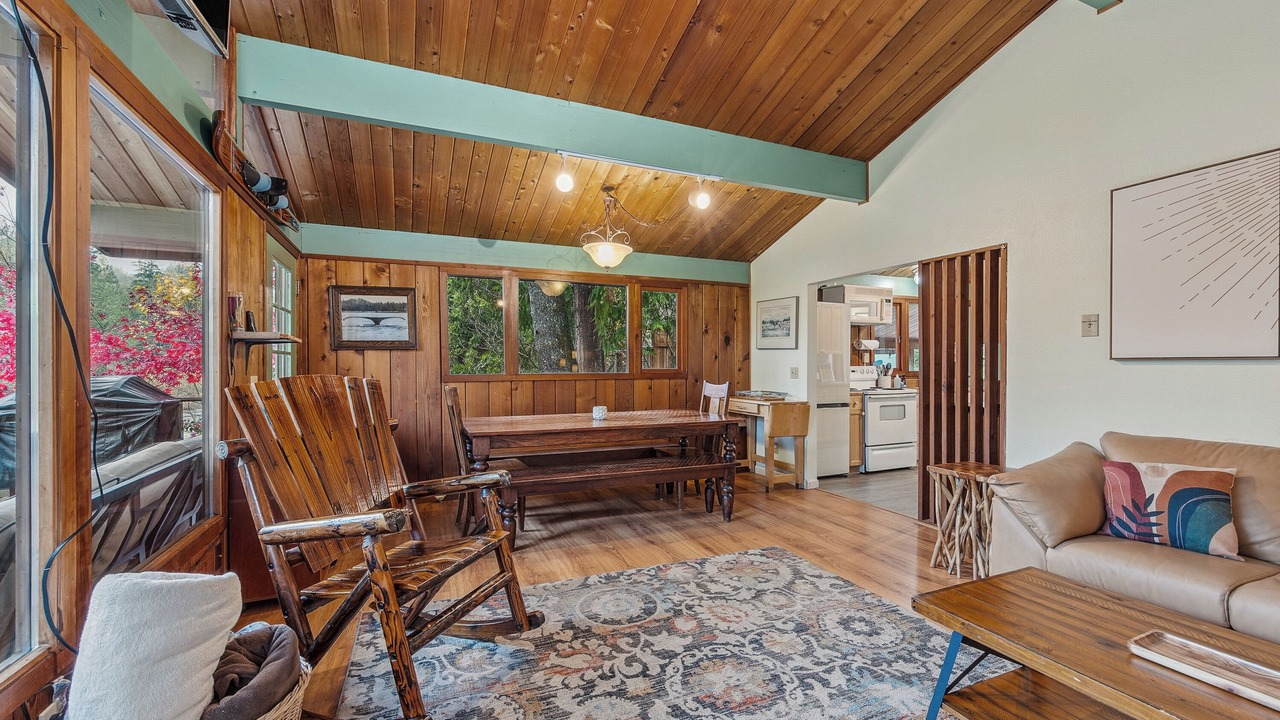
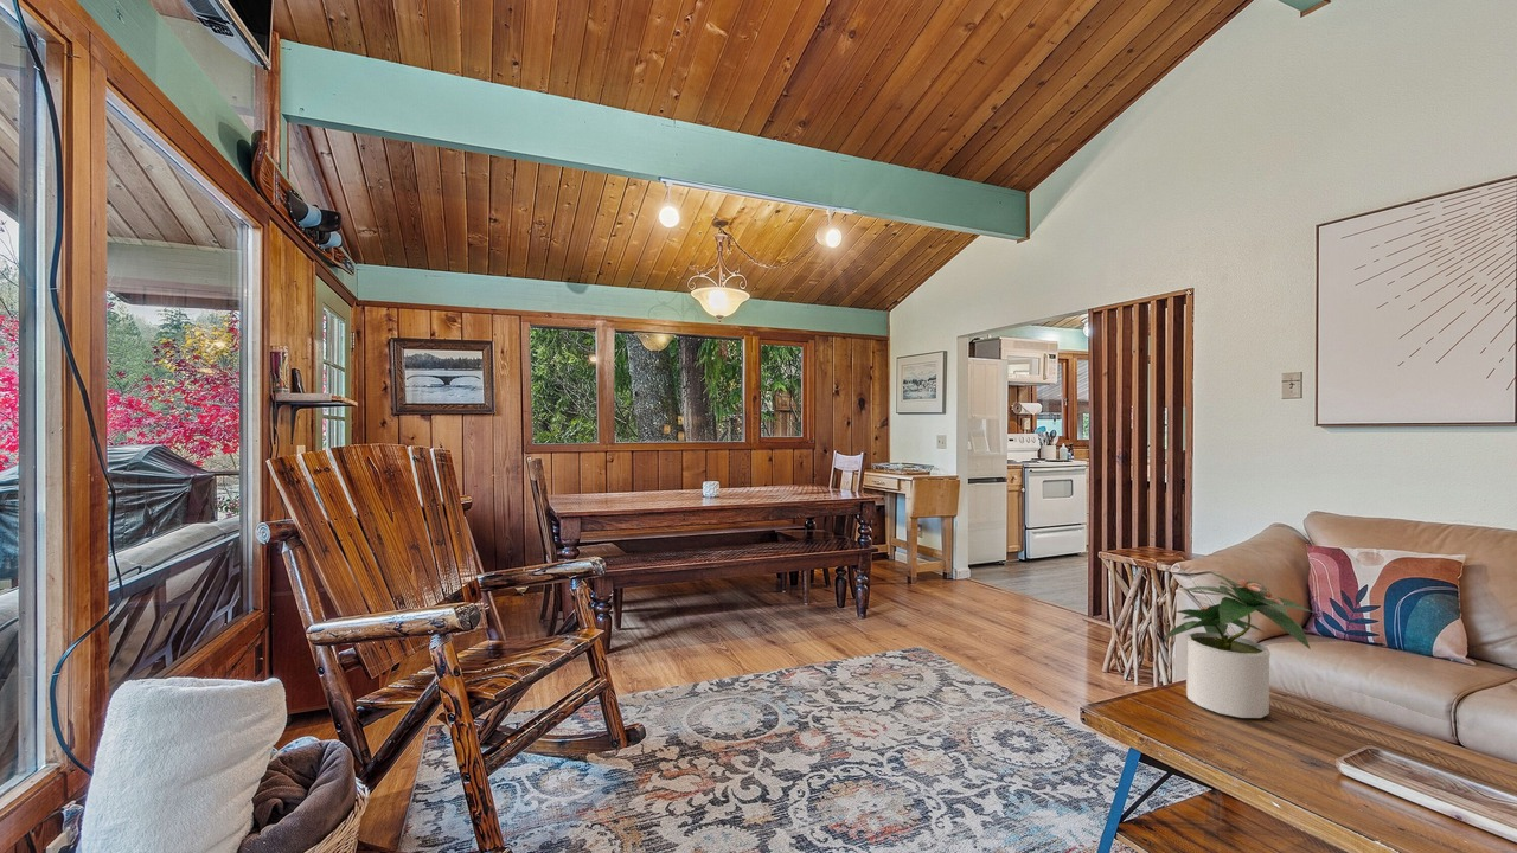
+ potted plant (1237, 642)
